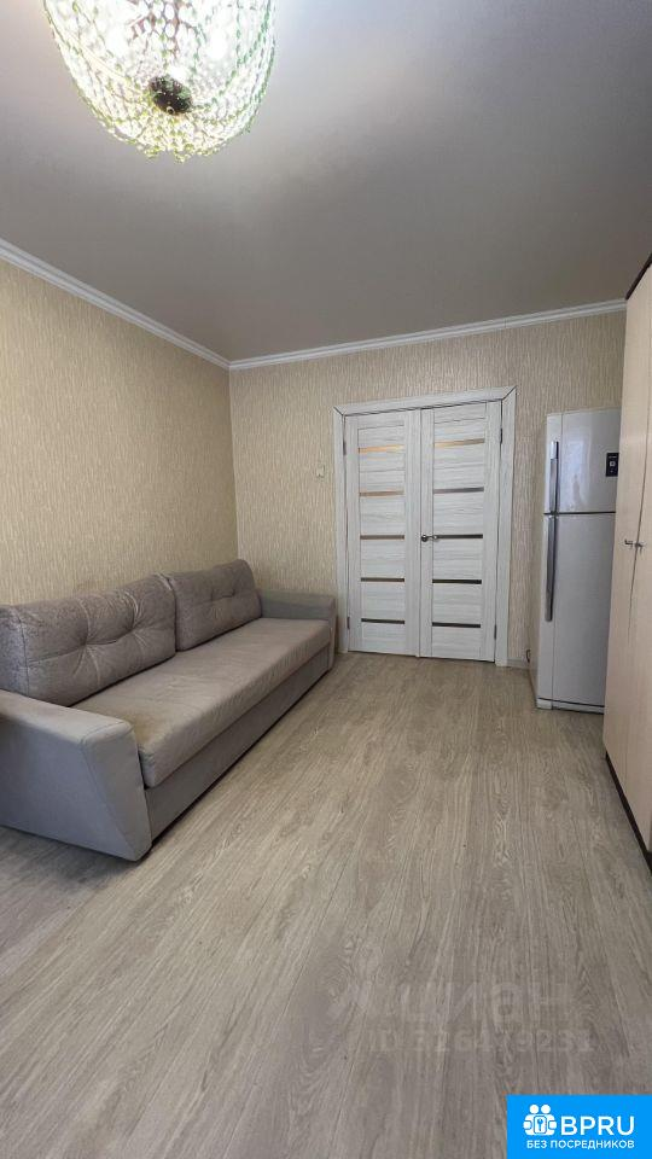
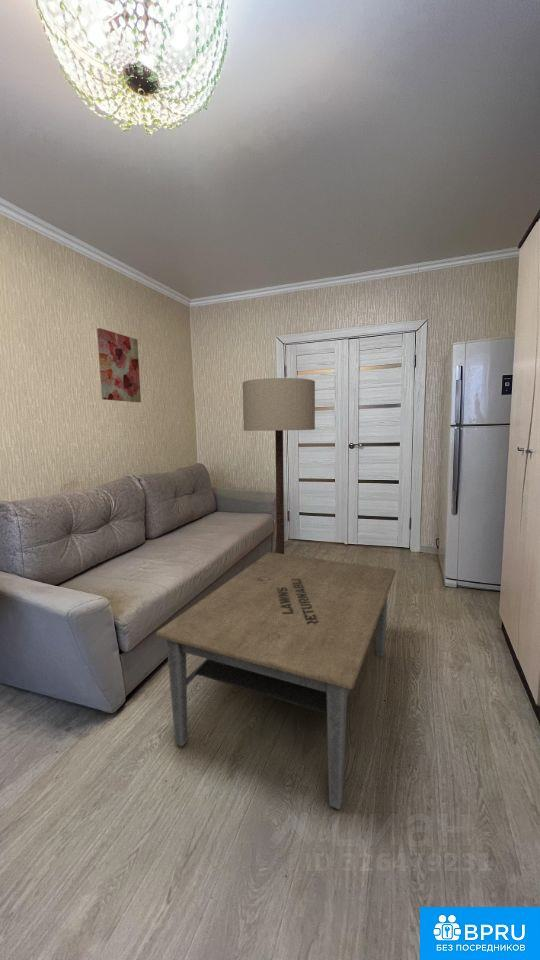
+ floor lamp (279, 491)
+ coffee table (296, 644)
+ wall art (120, 367)
